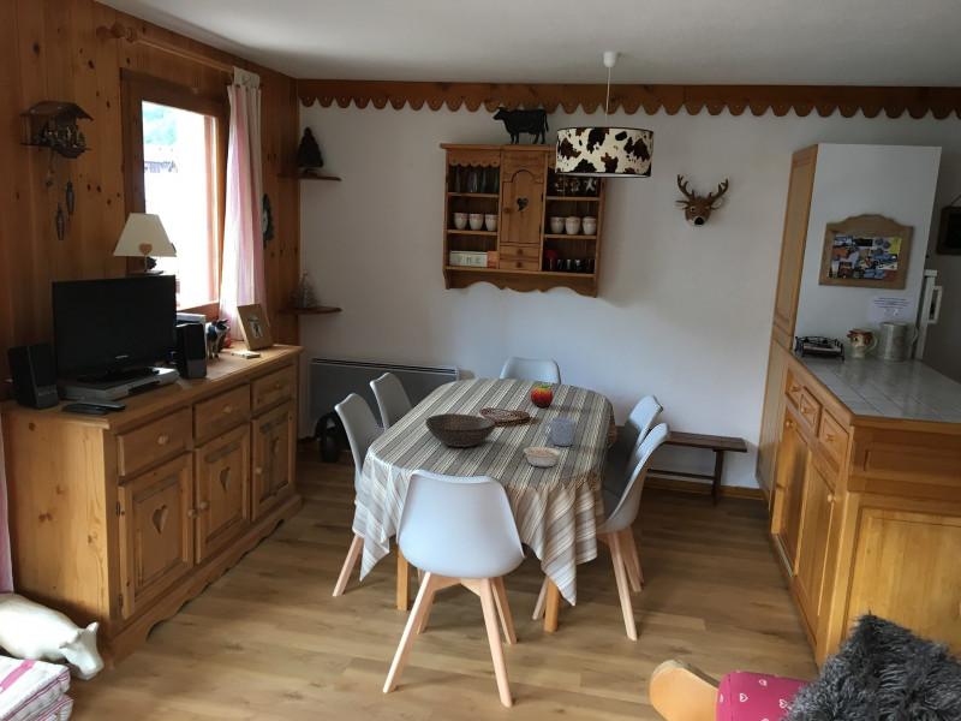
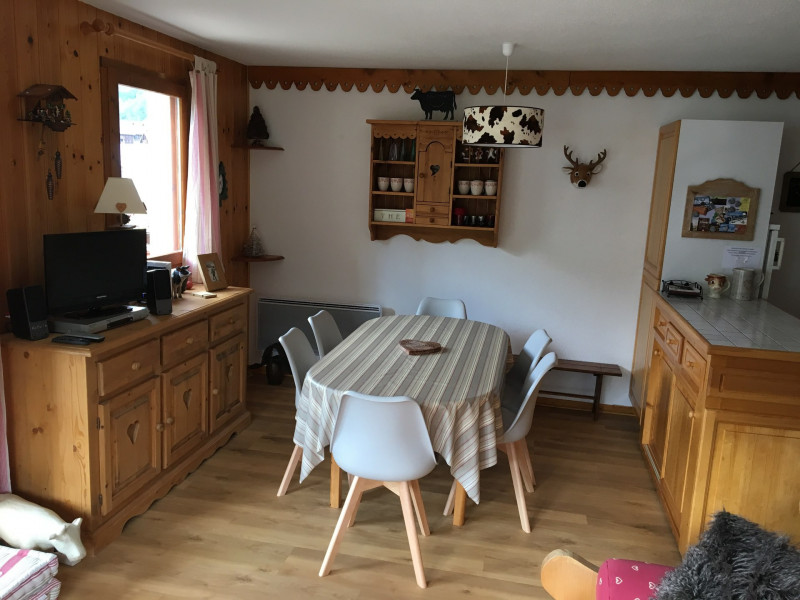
- legume (539, 455)
- fruit (542, 395)
- mug (559, 431)
- bowl (460, 431)
